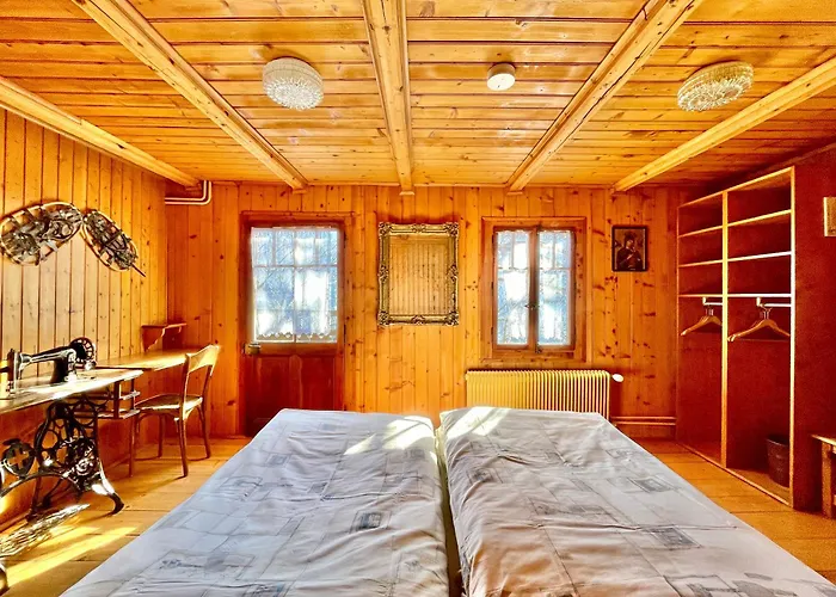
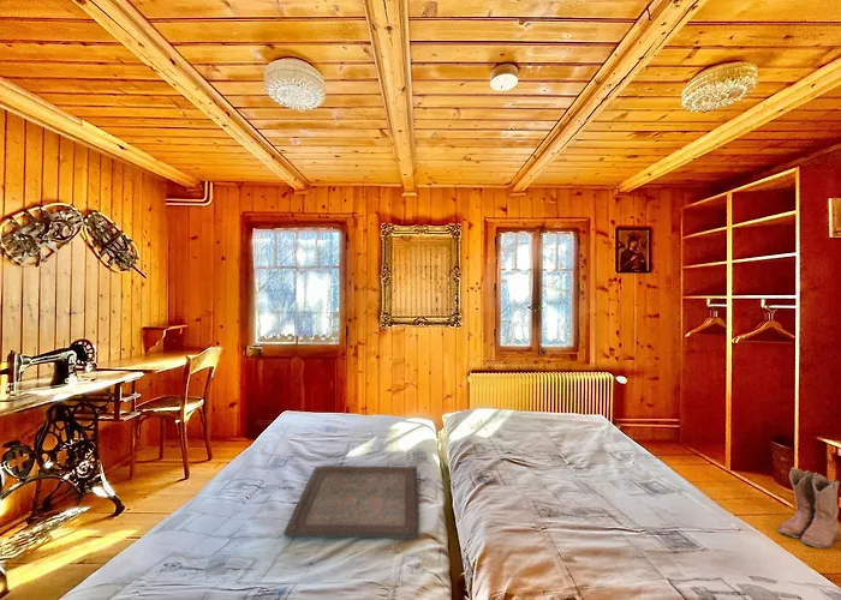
+ boots (809, 504)
+ serving tray (358, 496)
